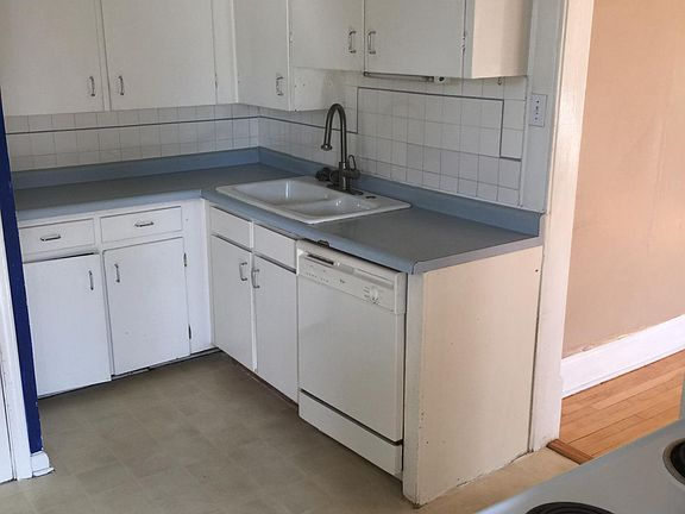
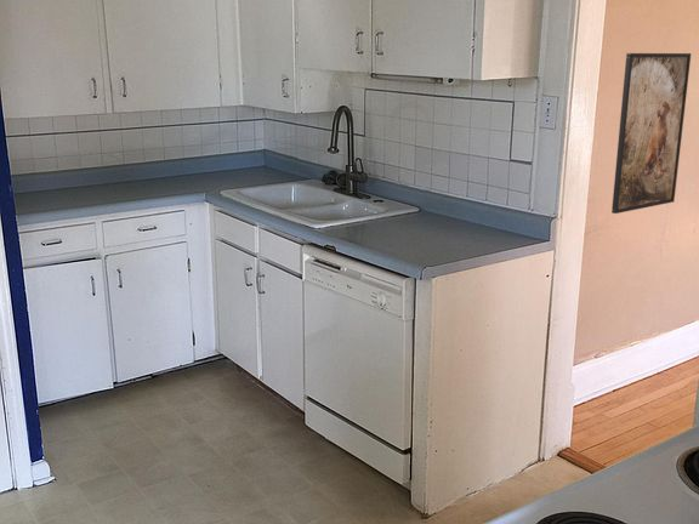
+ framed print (652, 132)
